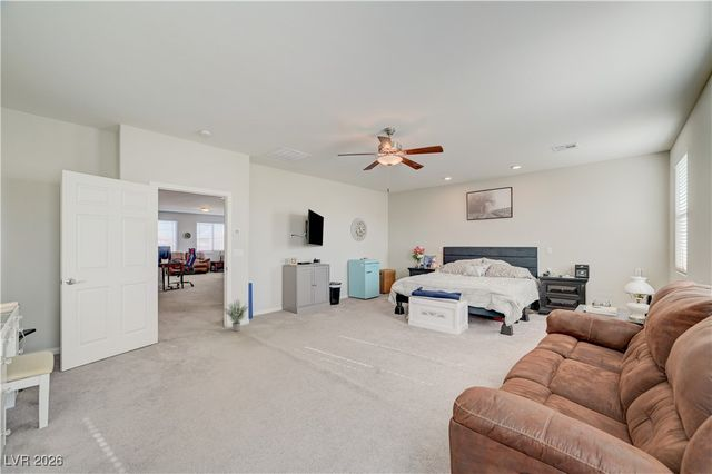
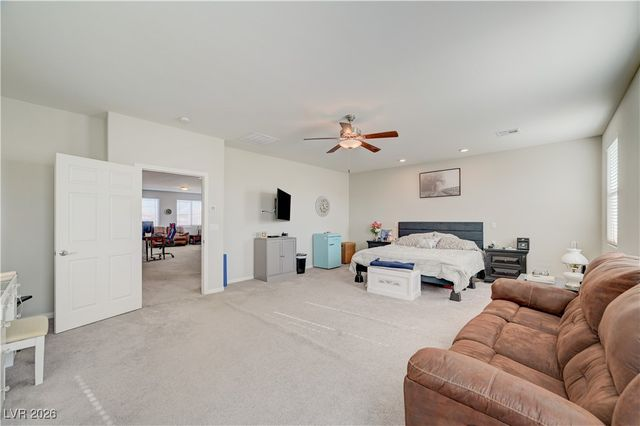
- potted plant (236, 315)
